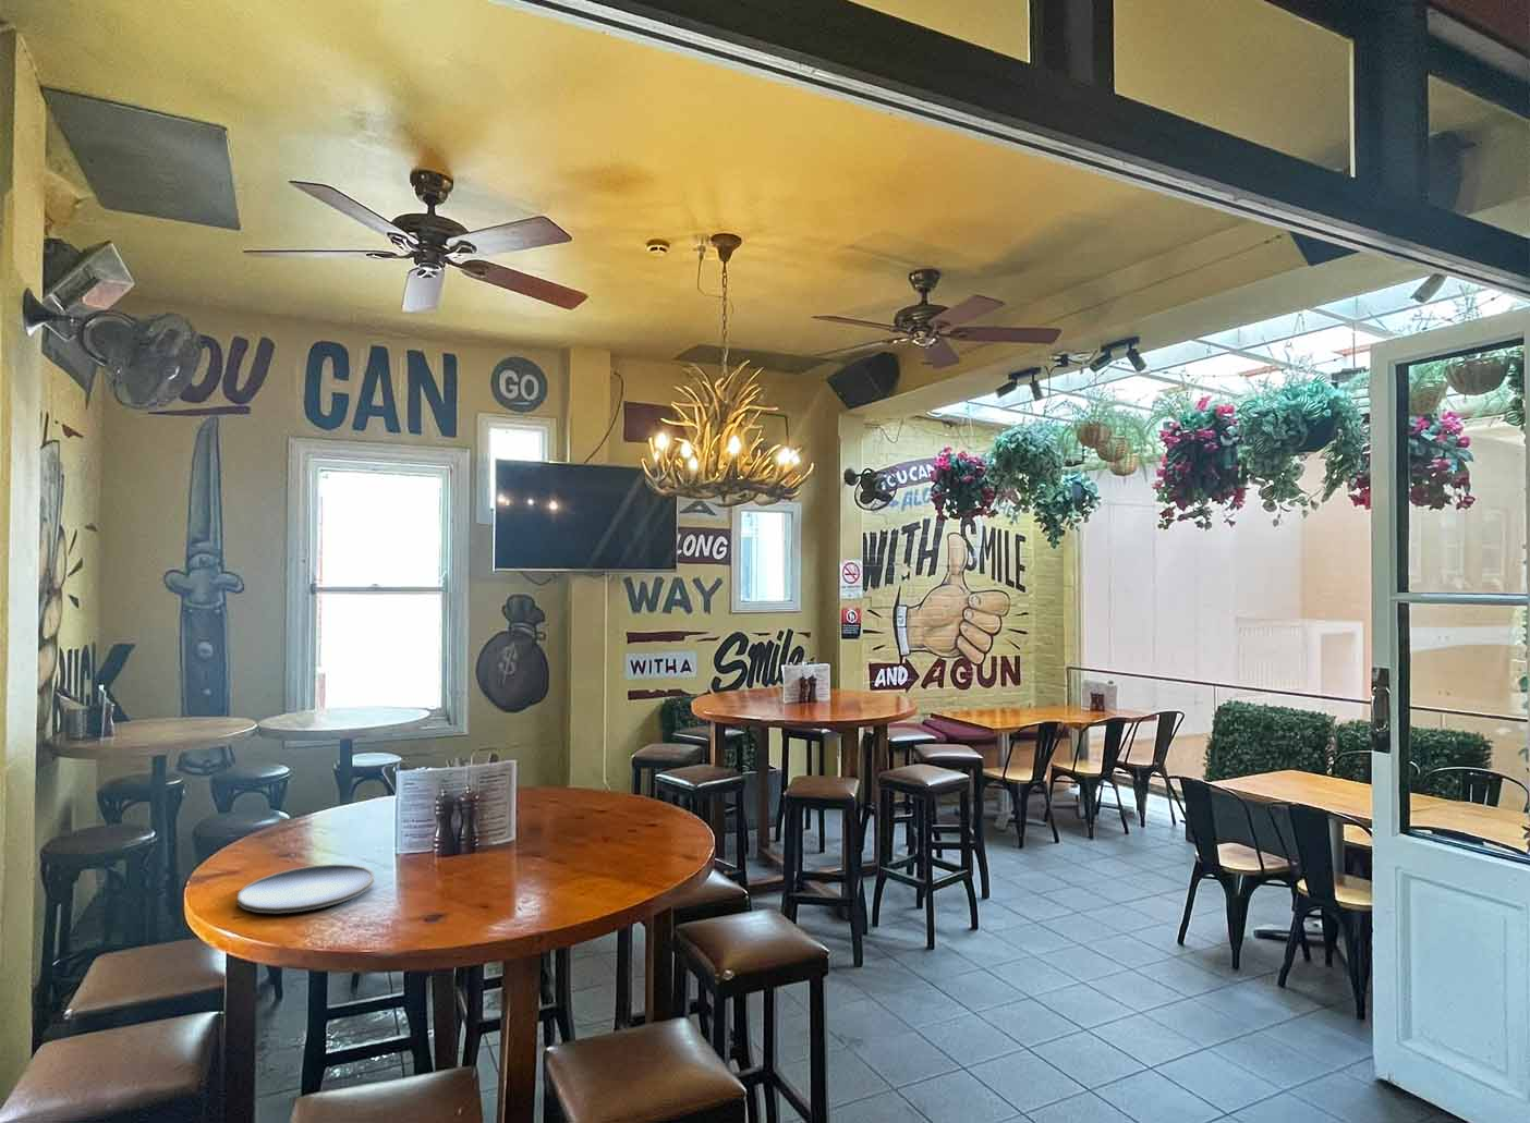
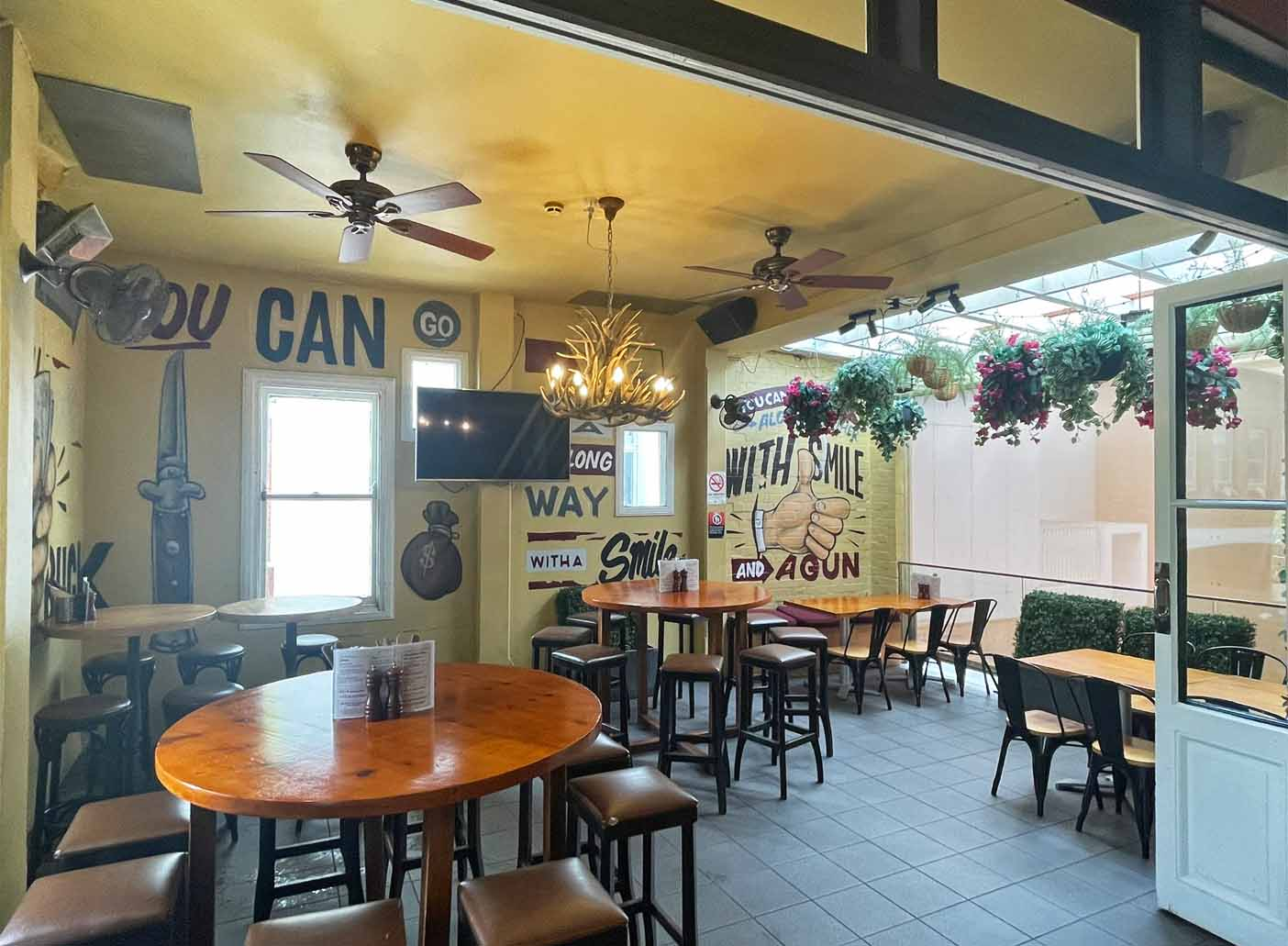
- plate (308, 889)
